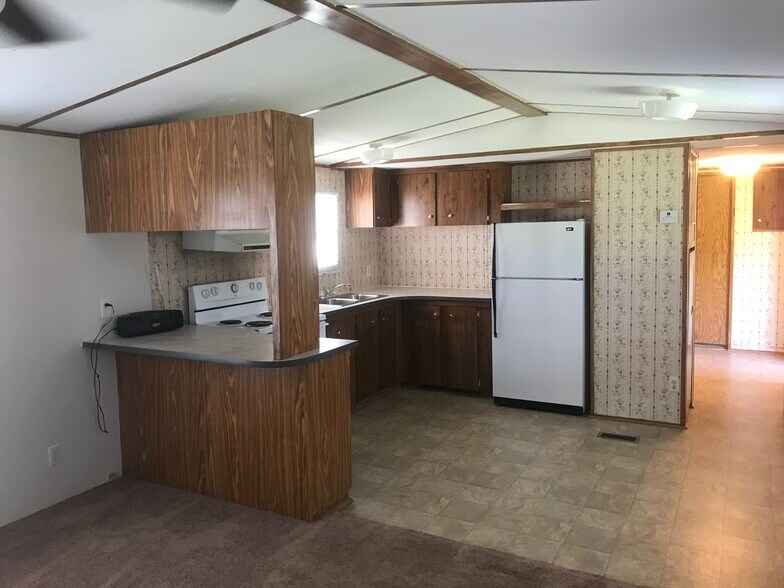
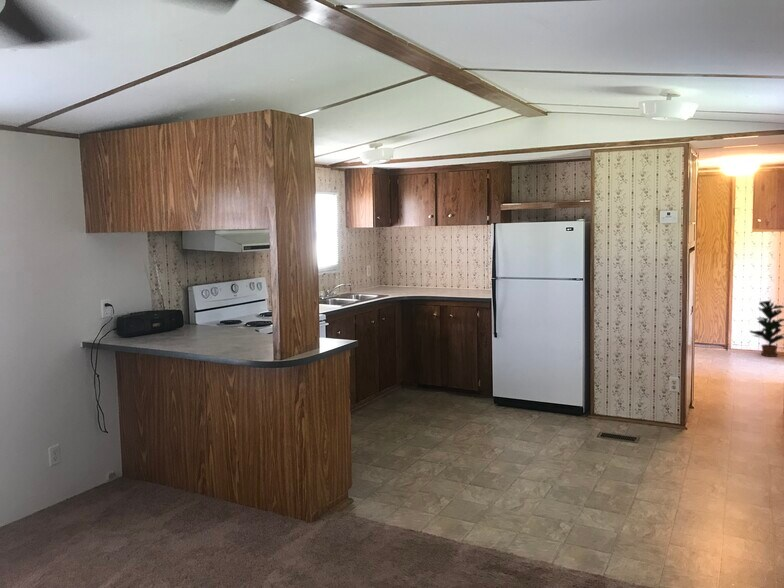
+ potted plant (769, 327)
